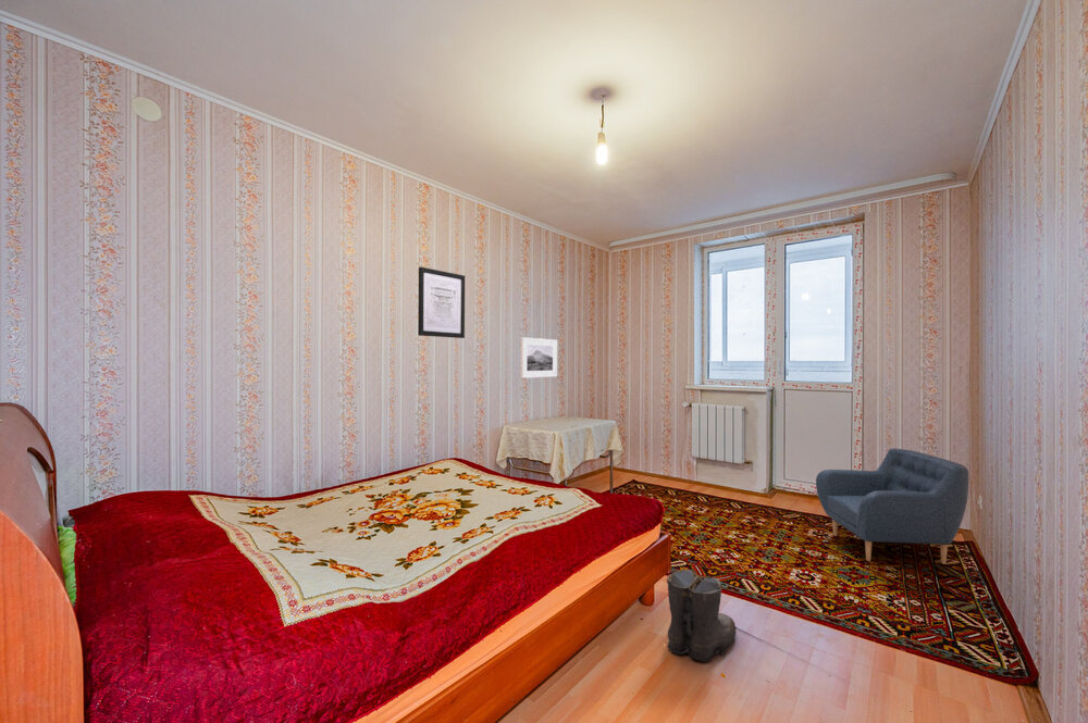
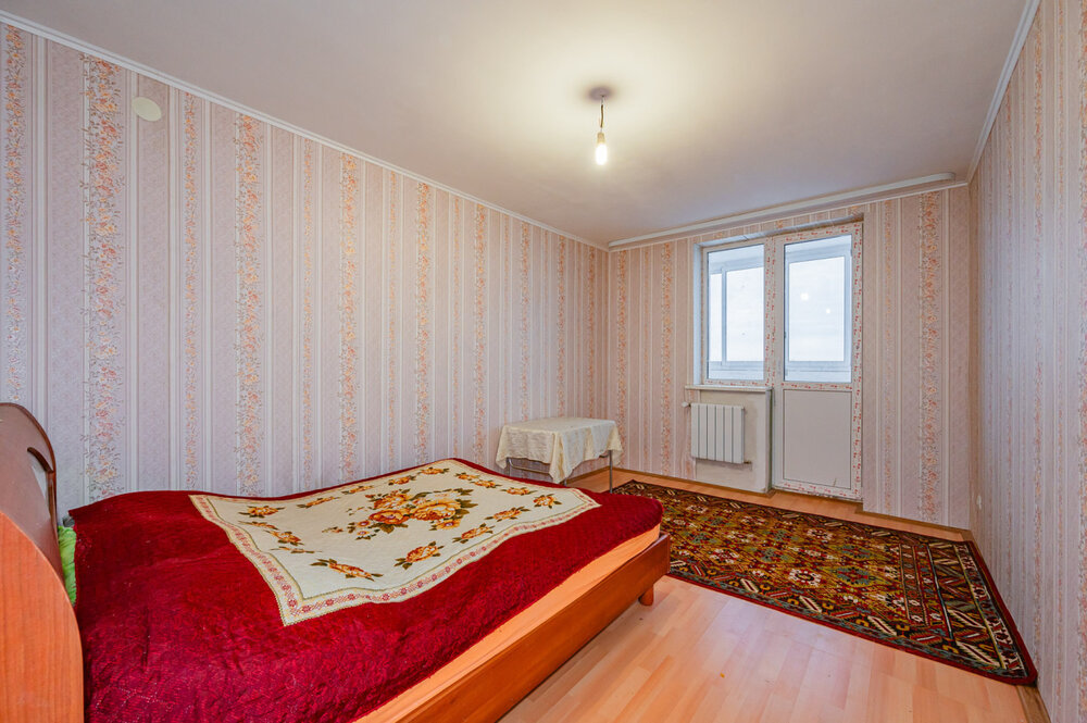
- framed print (540, 358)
- boots (701, 606)
- wall art (442, 303)
- armchair (881, 501)
